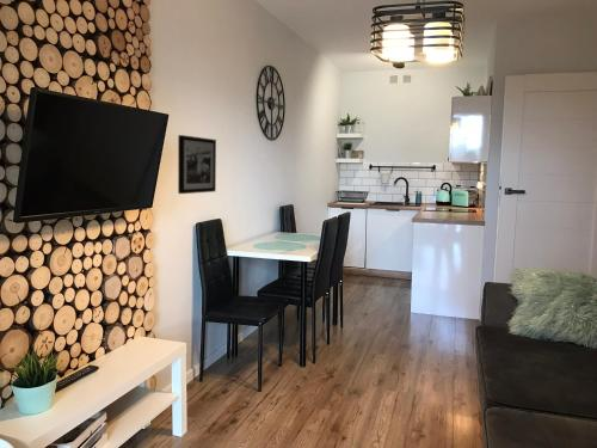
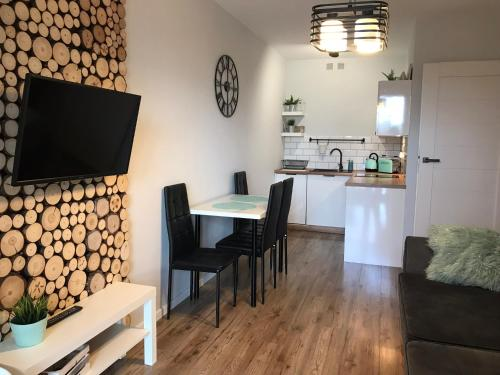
- picture frame (197, 165)
